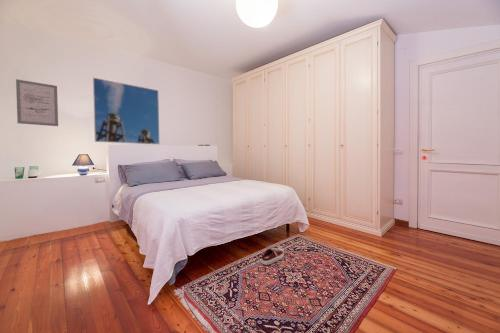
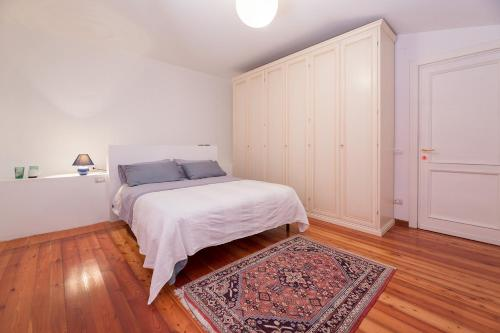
- shoe (273, 253)
- wall art (38, 103)
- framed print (129, 114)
